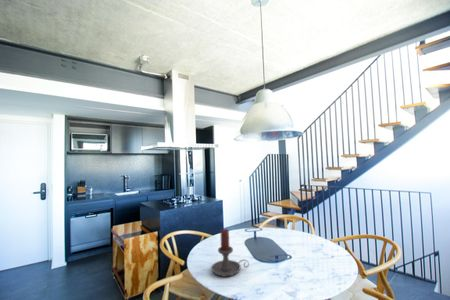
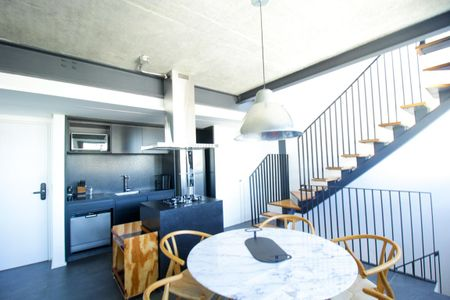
- candle holder (229, 249)
